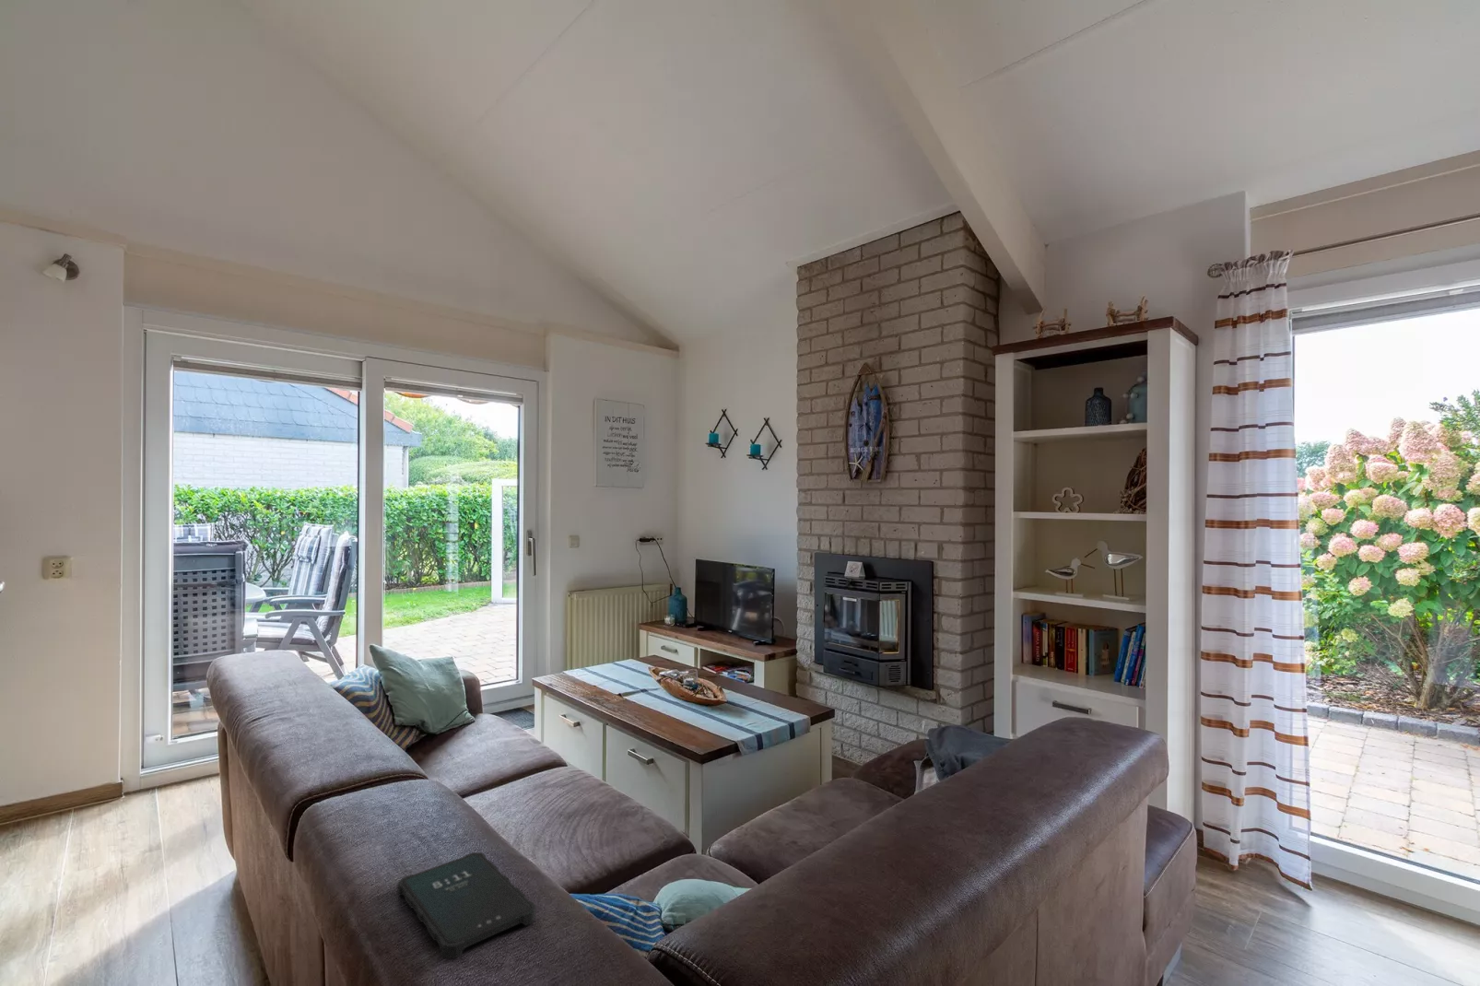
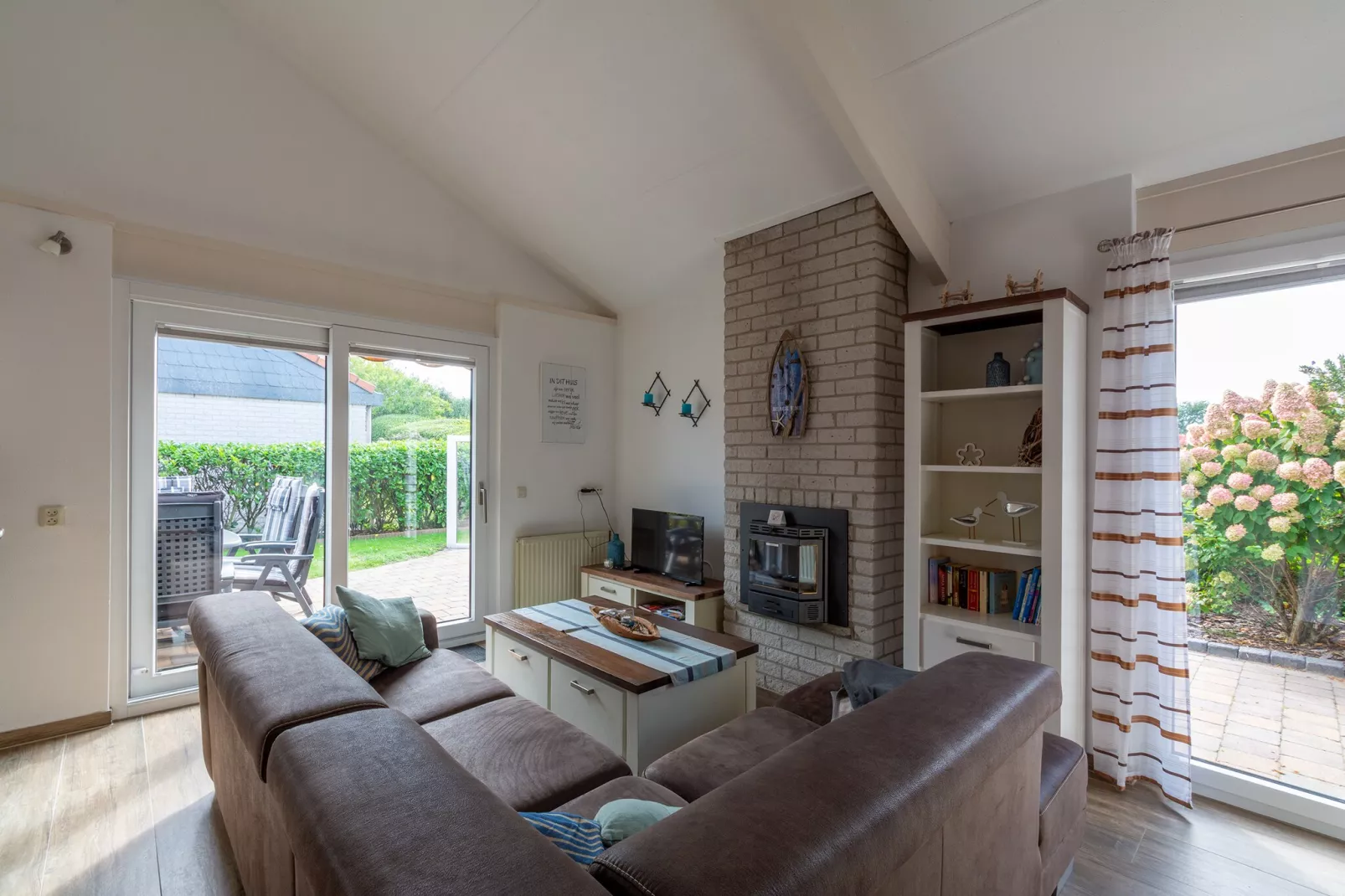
- tablet (464, 898)
